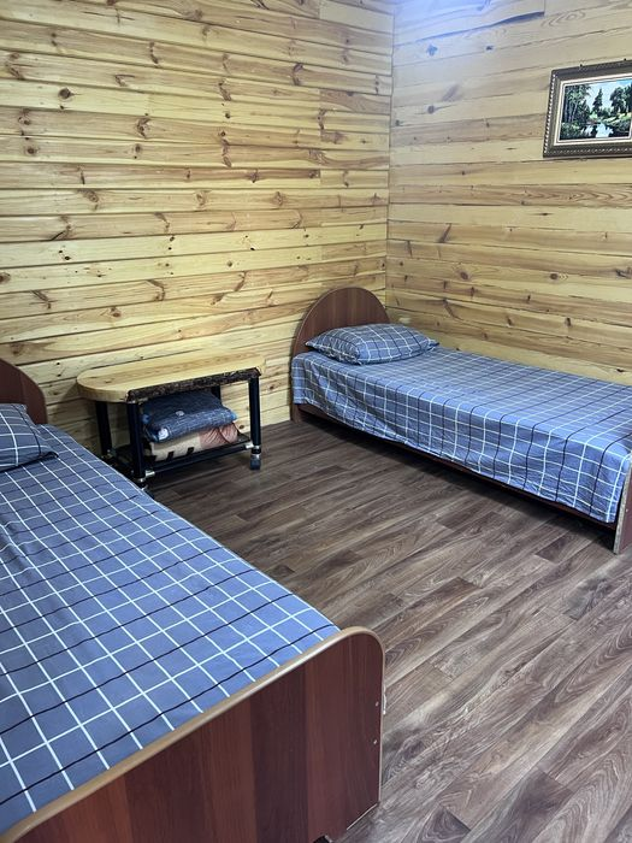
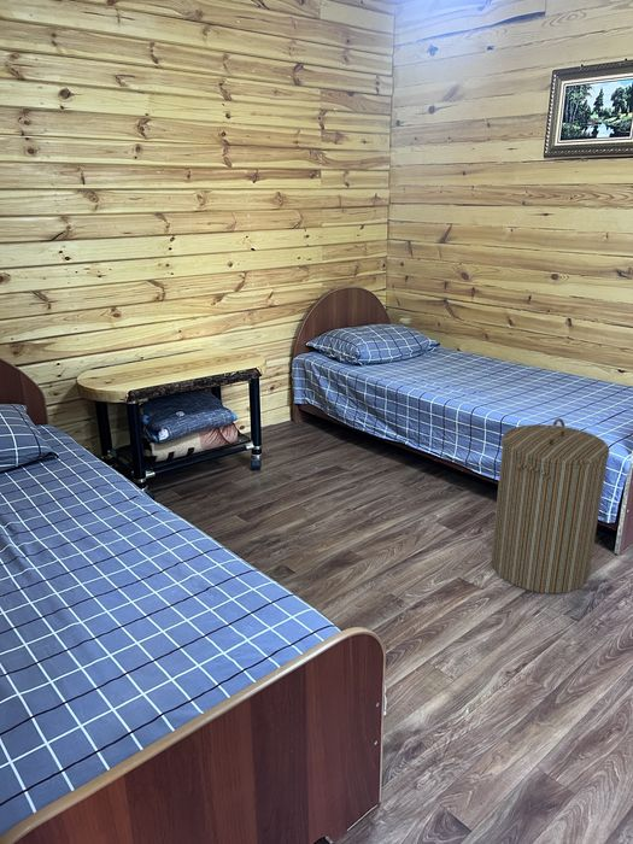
+ laundry hamper (547, 497)
